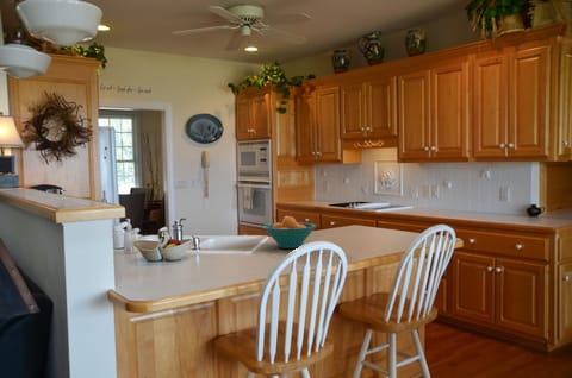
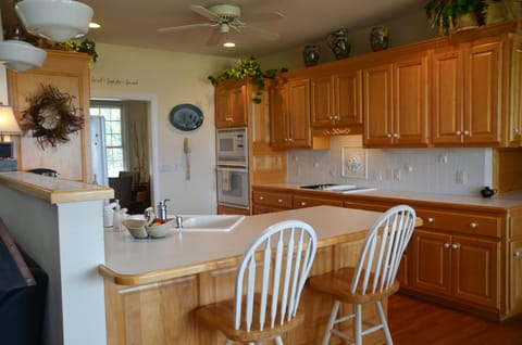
- fruit bowl (290, 231)
